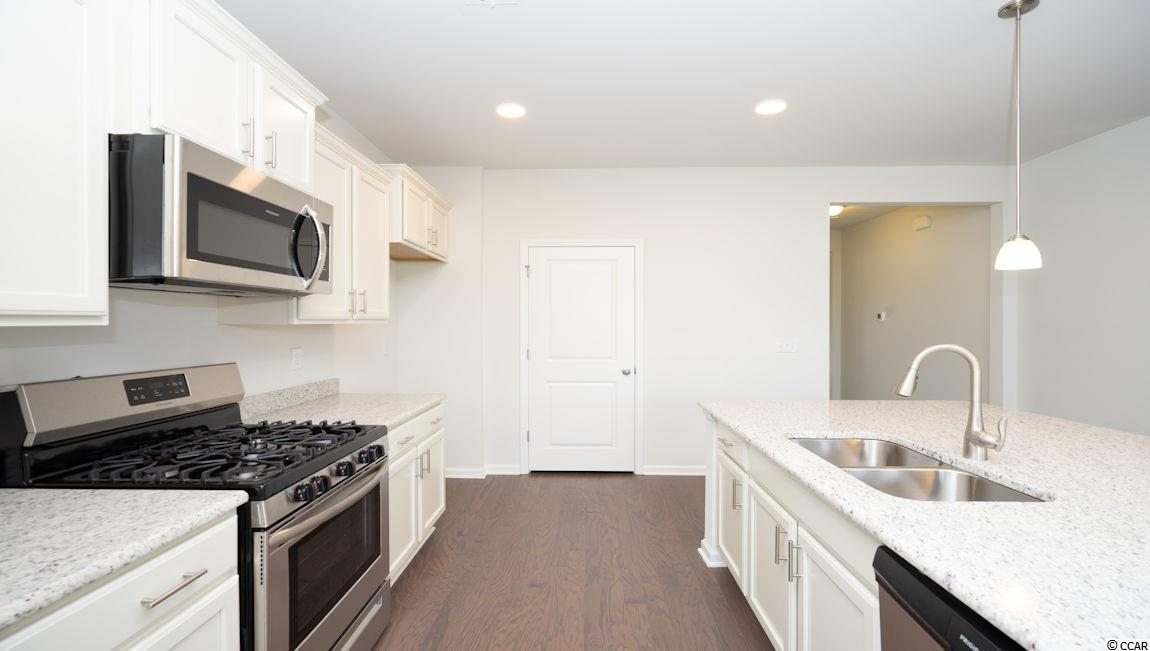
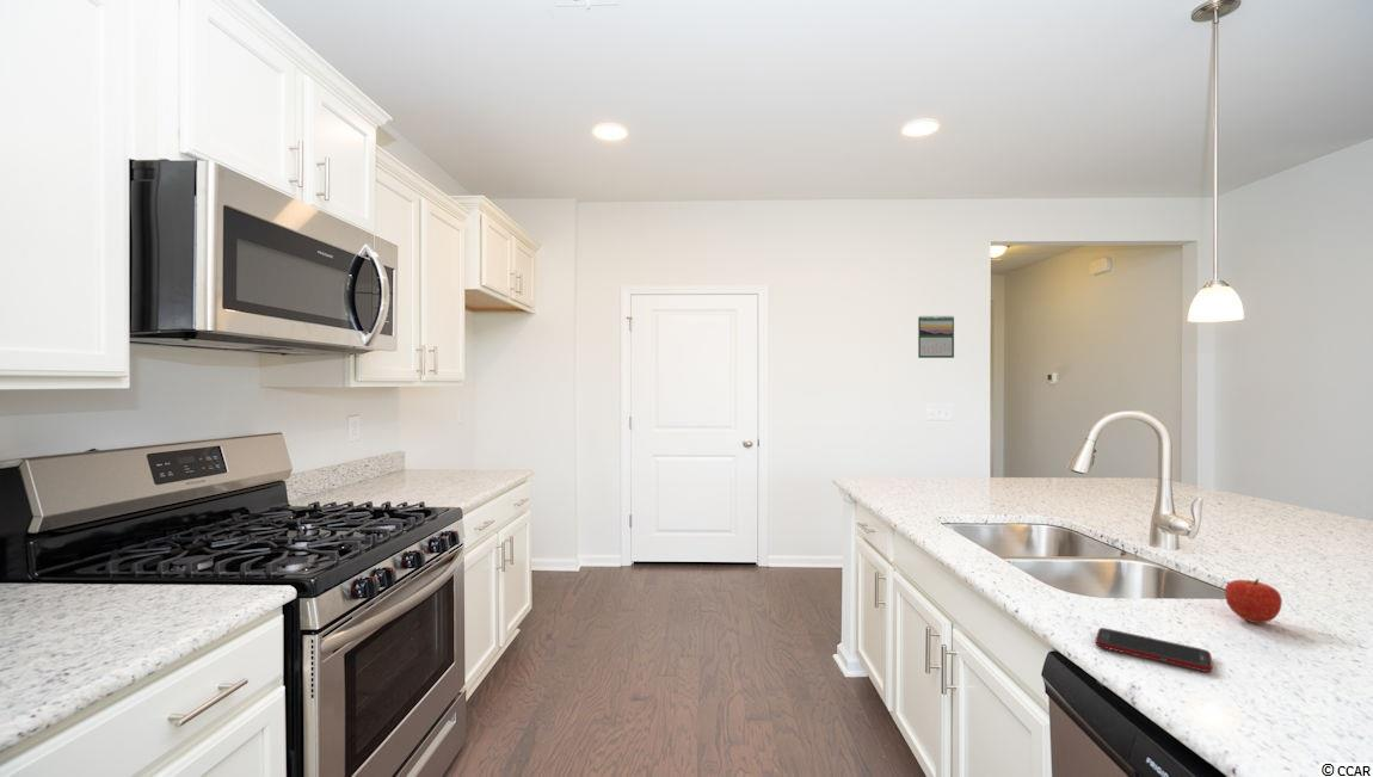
+ calendar (936, 335)
+ cell phone (1151, 648)
+ fruit (1252, 599)
